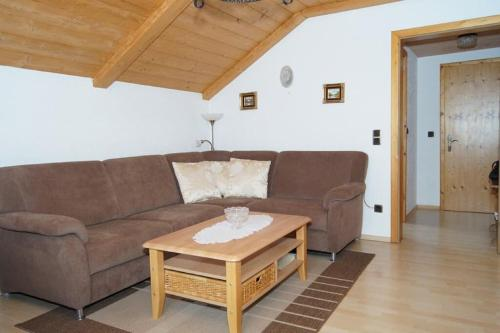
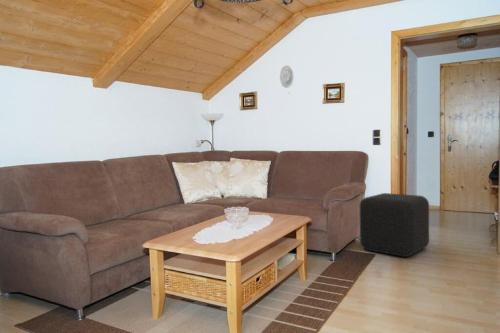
+ cube (394, 222)
